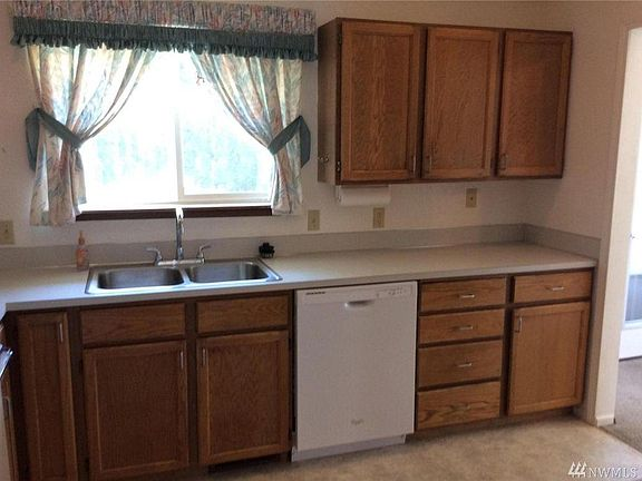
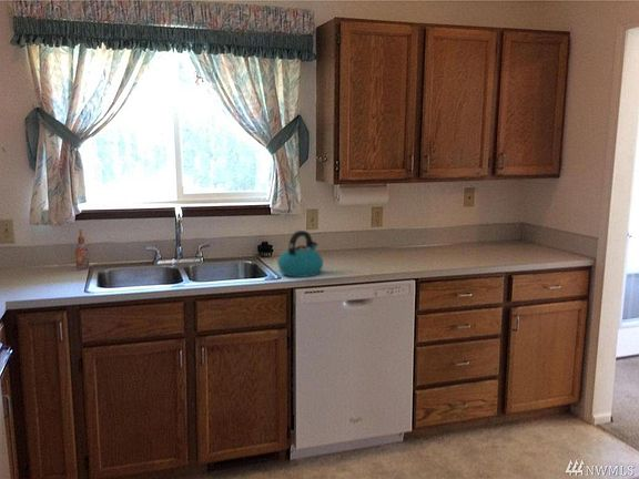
+ kettle (302, 252)
